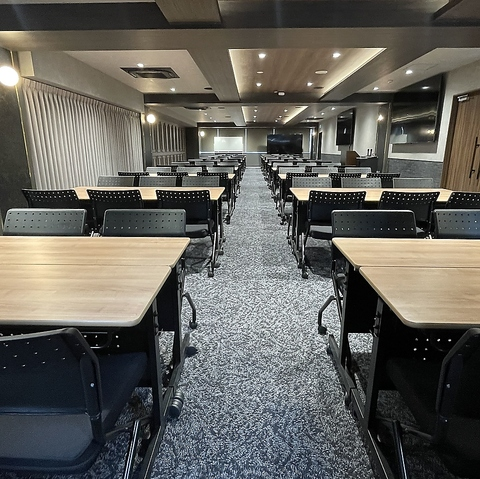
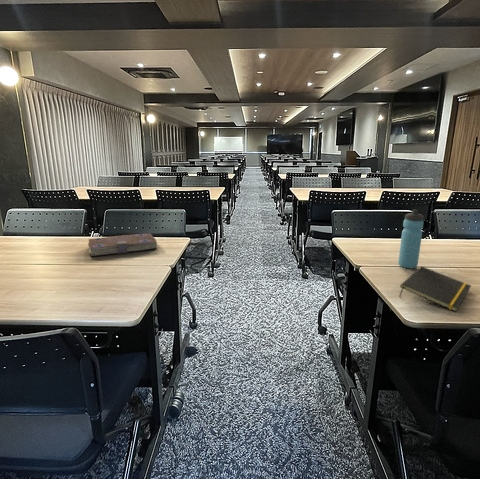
+ notepad (436, 286)
+ water bottle (411, 238)
+ book (123, 243)
